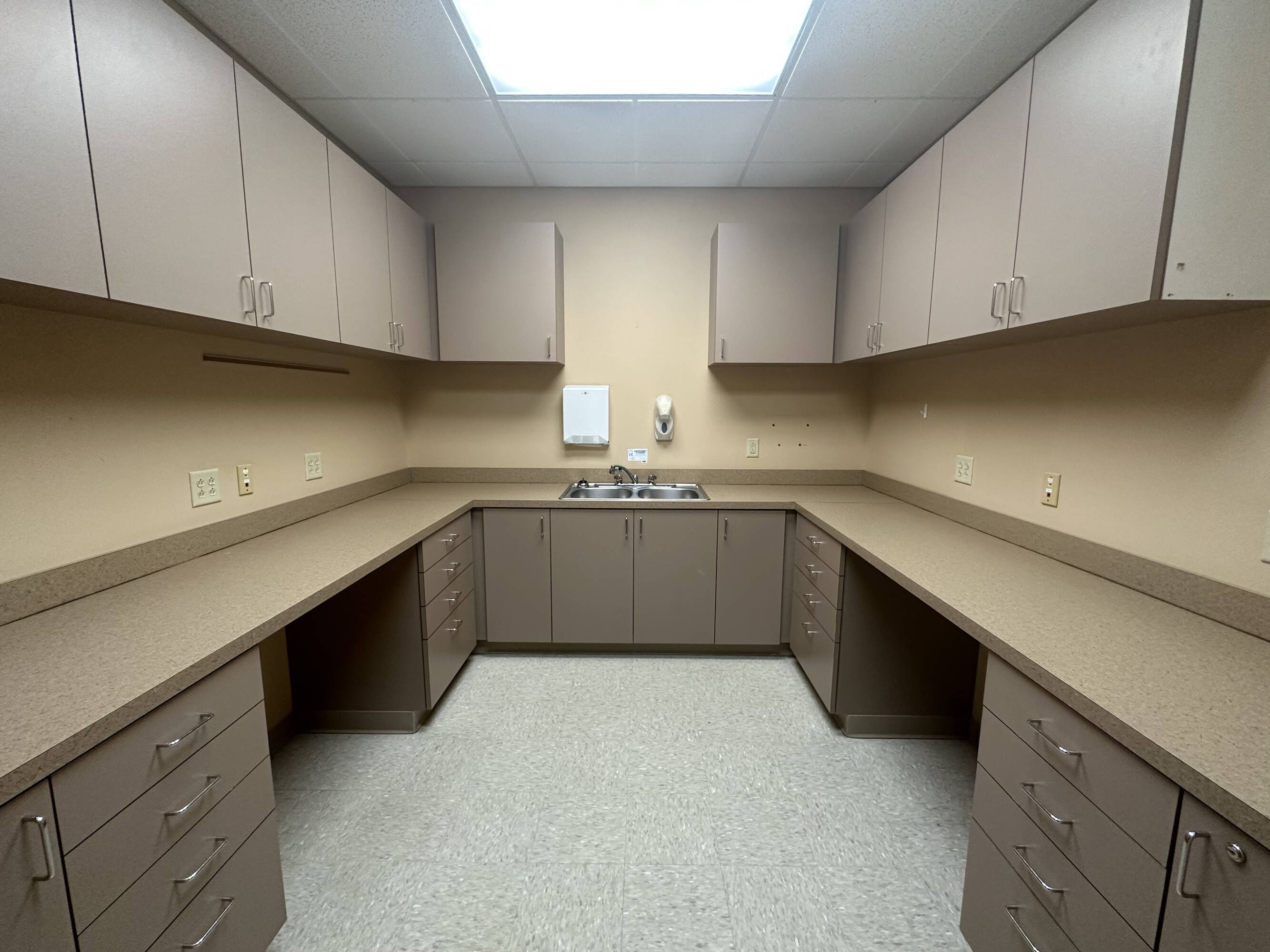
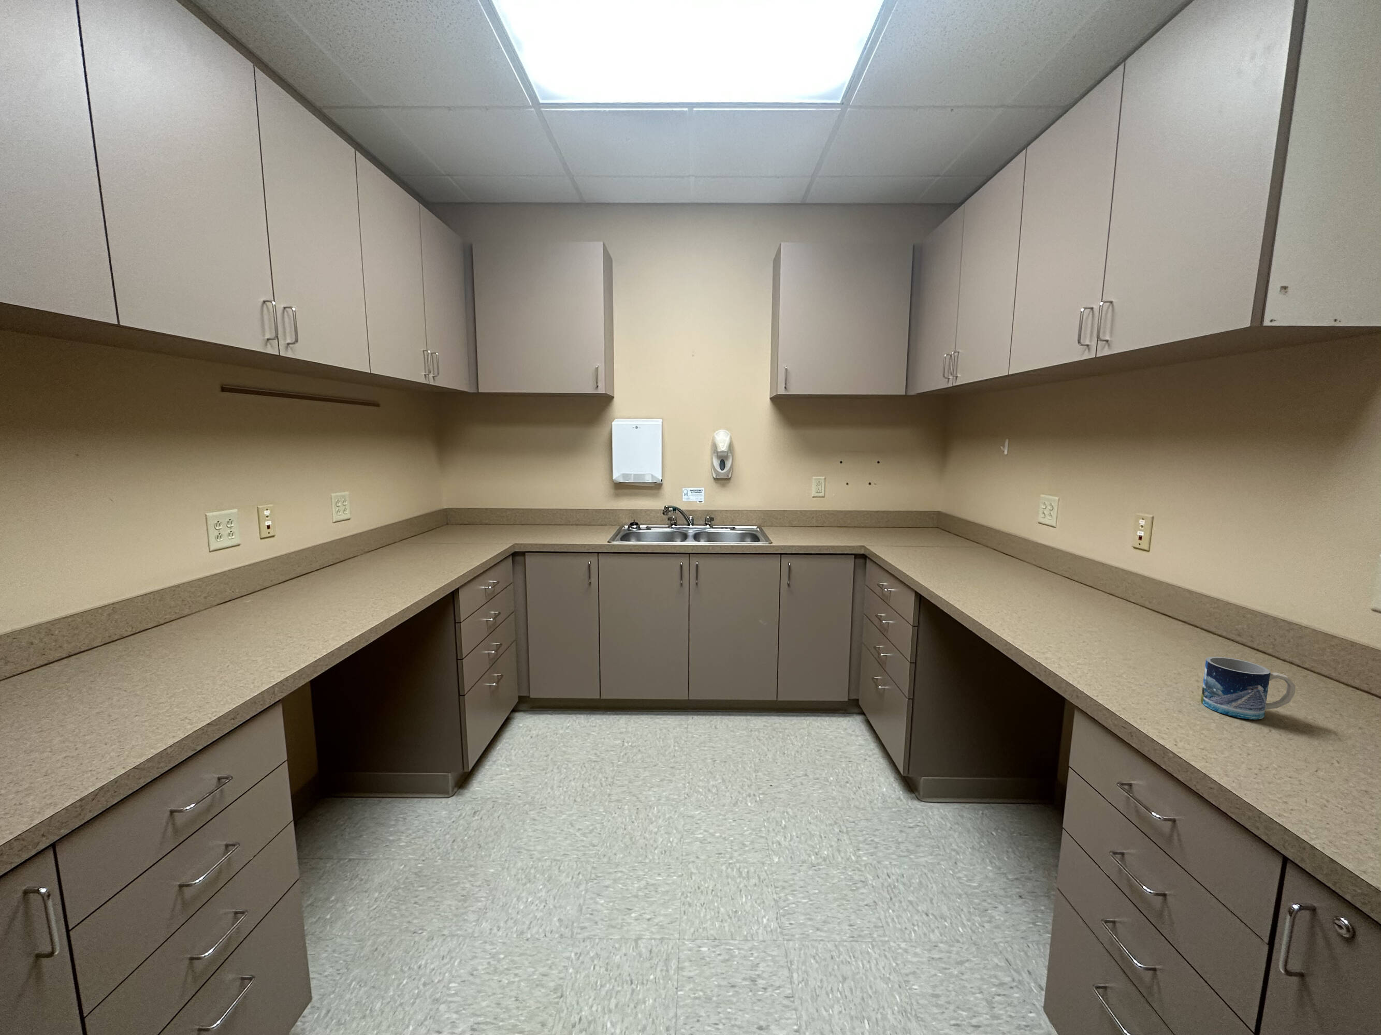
+ mug (1247, 689)
